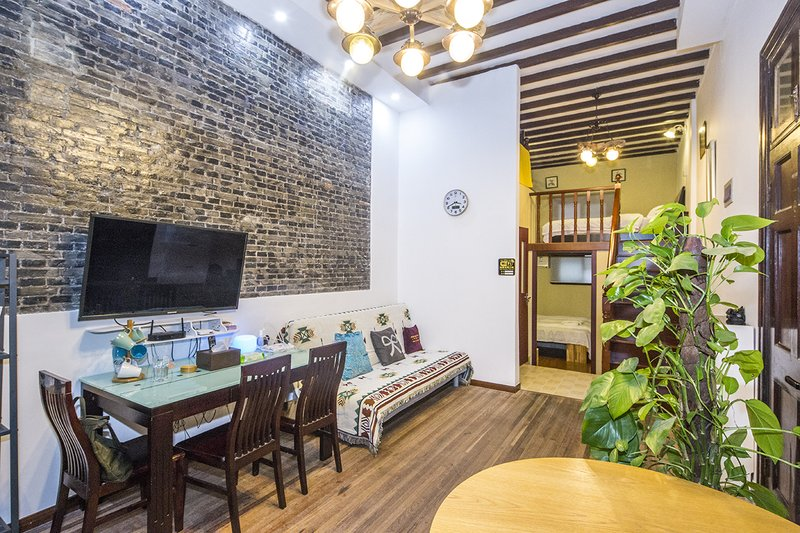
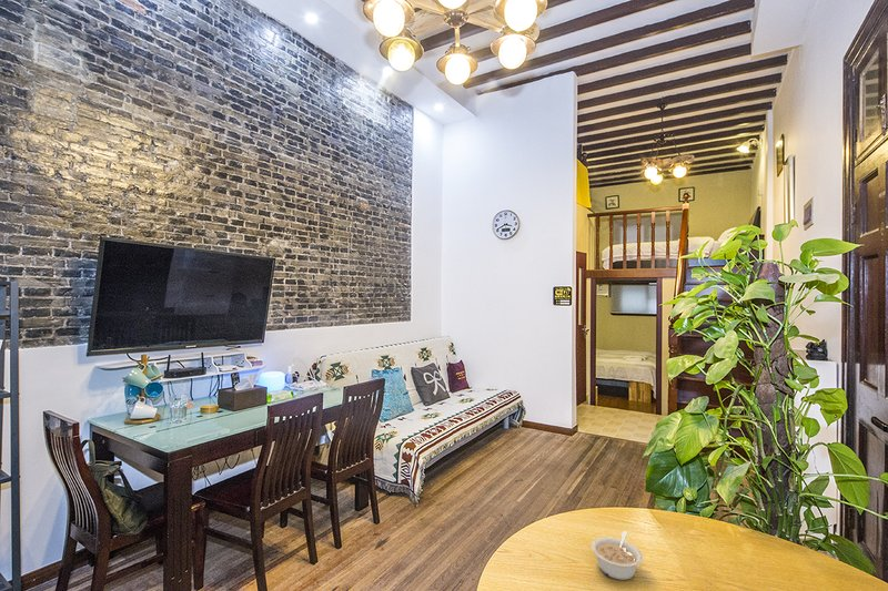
+ legume (615, 557)
